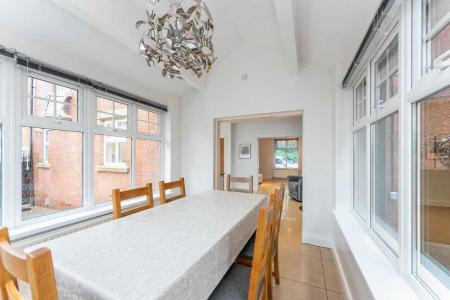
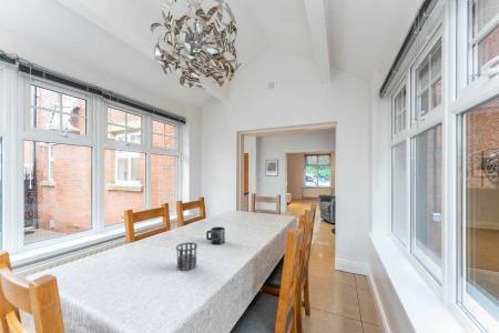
+ cup (215, 235)
+ cup (186, 255)
